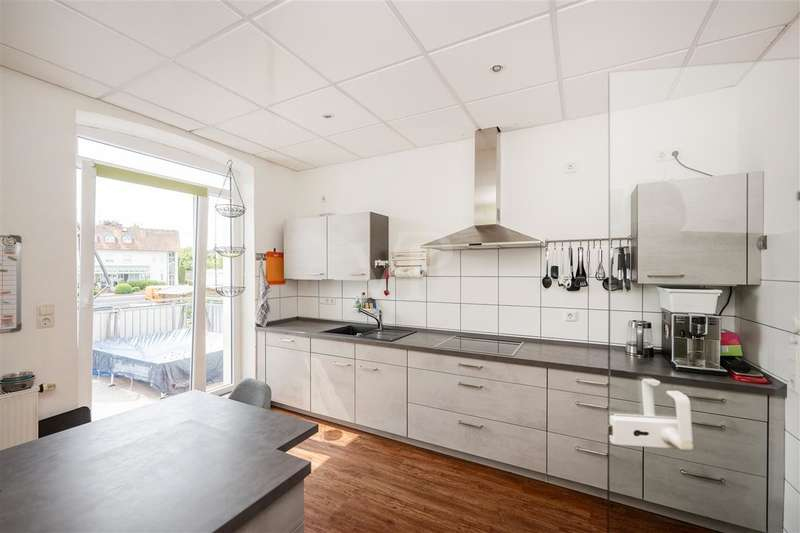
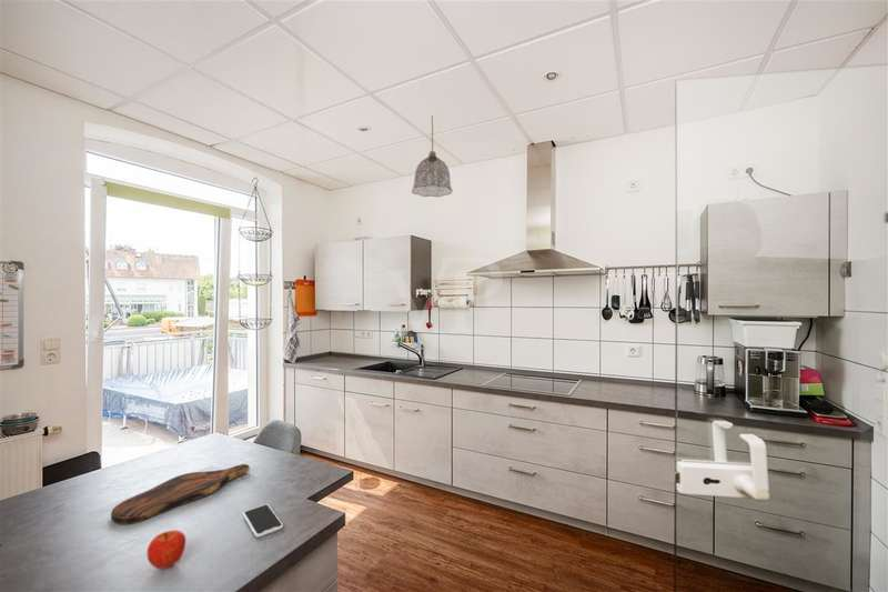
+ pendant lamp (432, 153)
+ fruit (167, 548)
+ smartphone (262, 520)
+ cutting board (186, 488)
